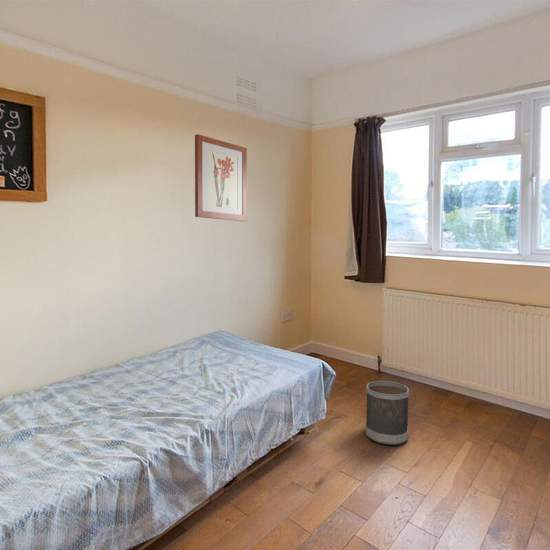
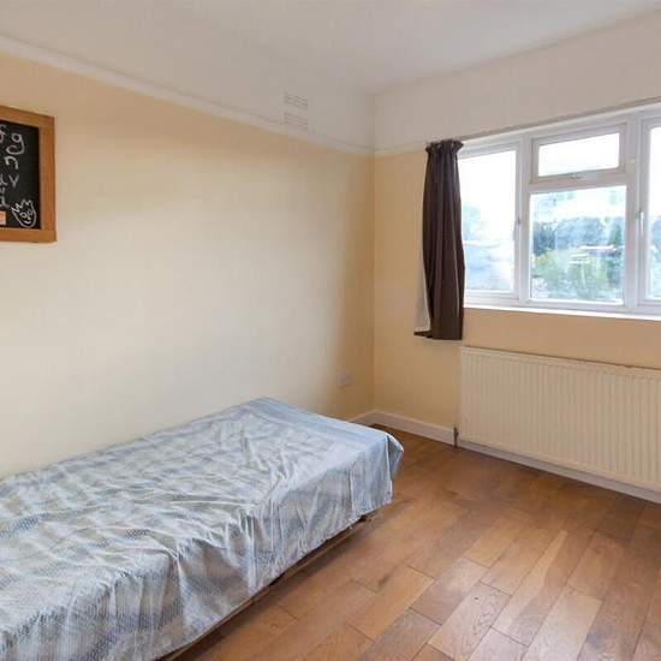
- wastebasket (386, 411)
- wall art (222, 180)
